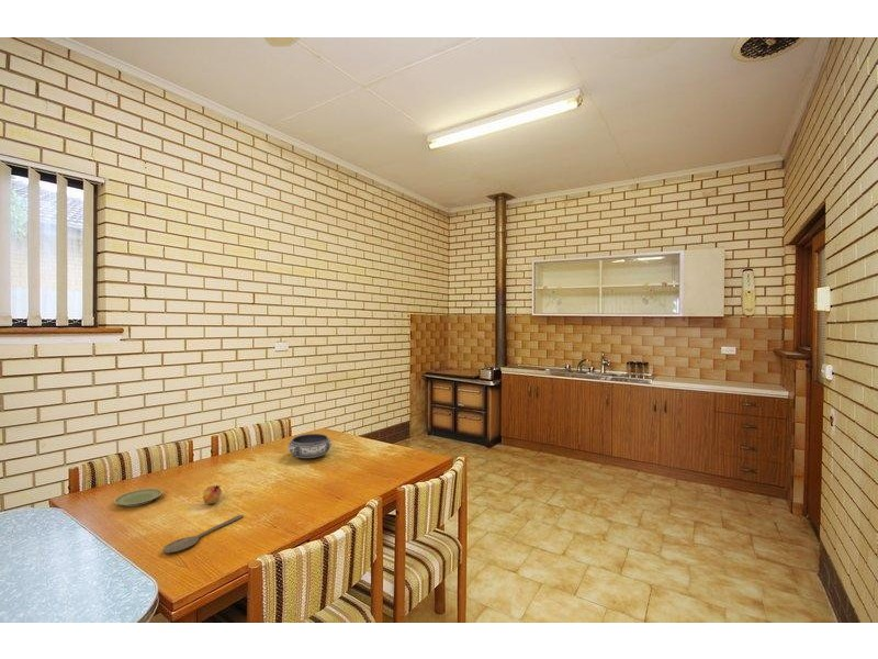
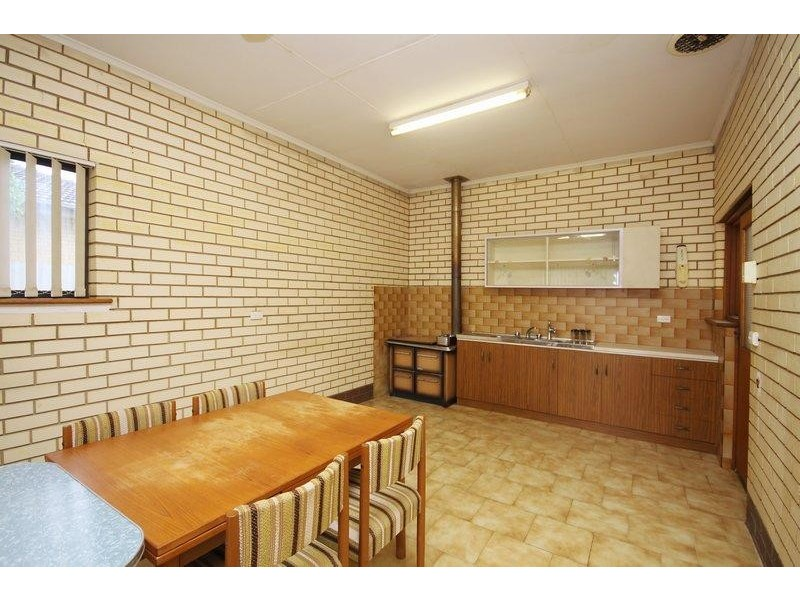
- wooden spoon (206, 532)
- bowl (309, 447)
- fruit (212, 493)
- plate (138, 498)
